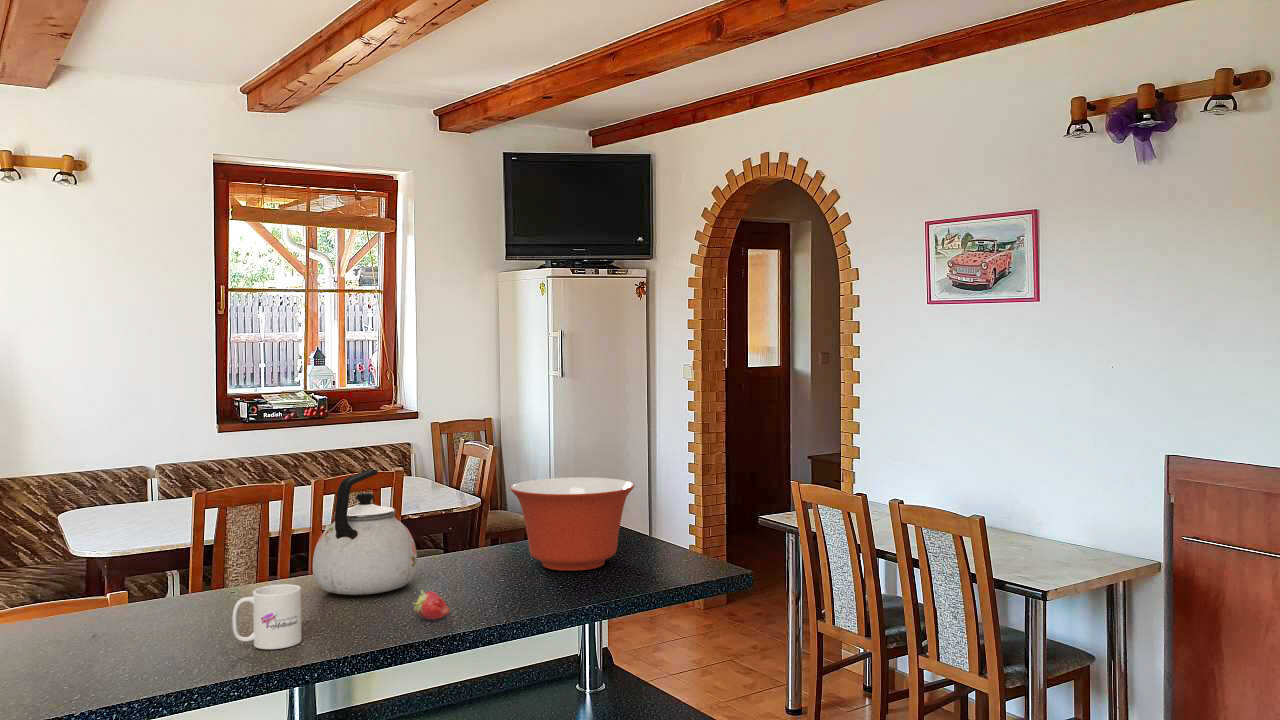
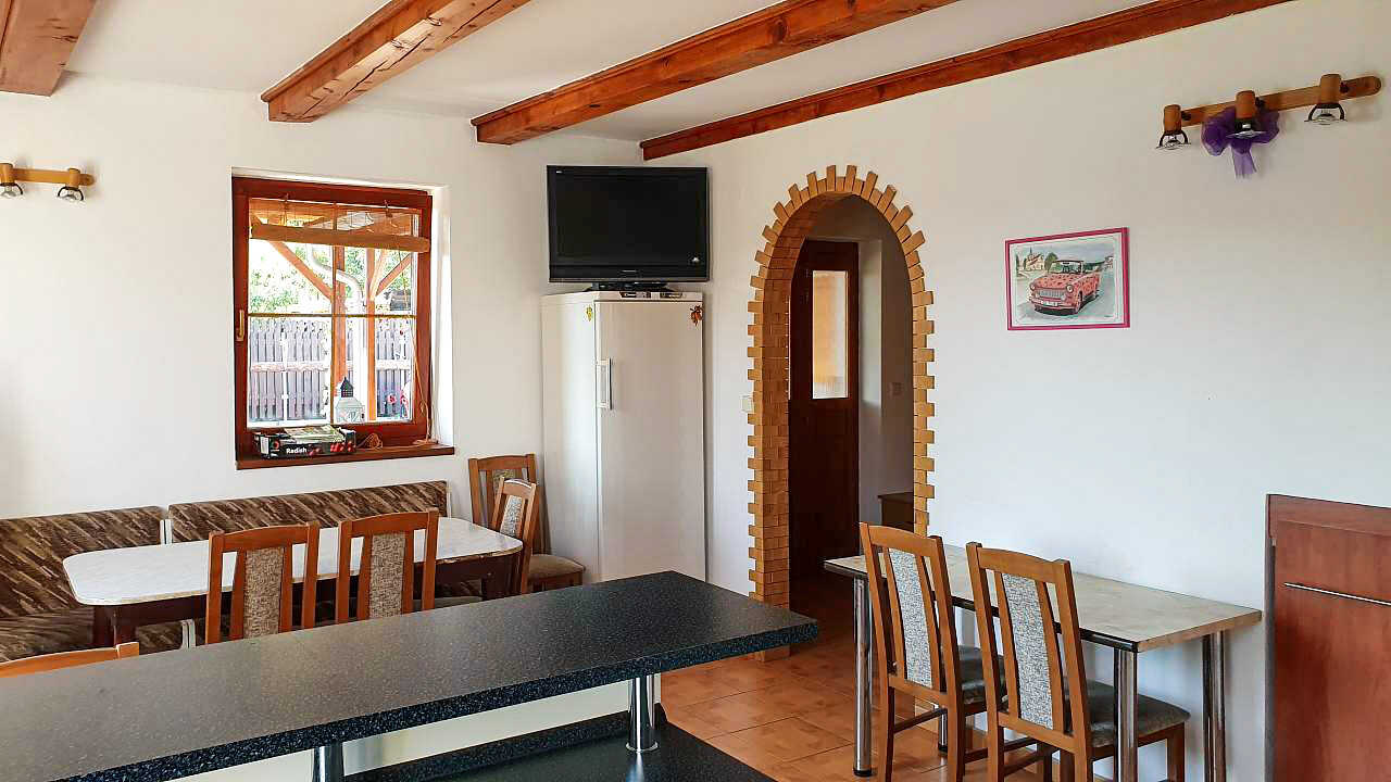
- mixing bowl (573, 524)
- fruit (432, 603)
- kettle (365, 529)
- mug (267, 617)
